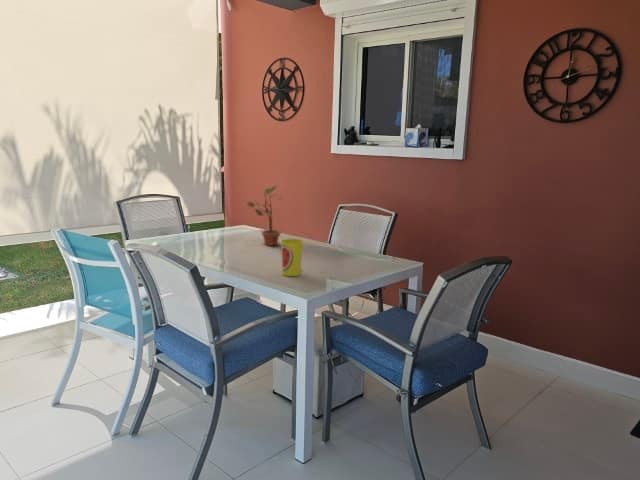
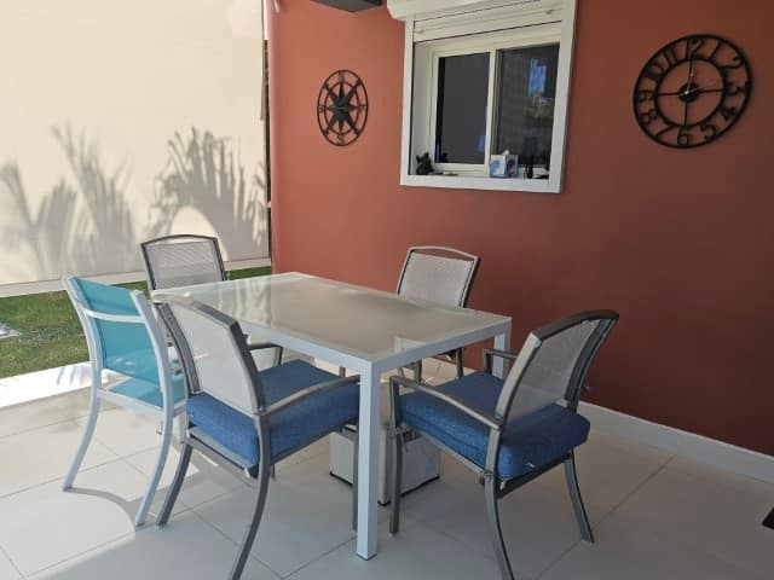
- cup (291, 257)
- potted plant (270, 214)
